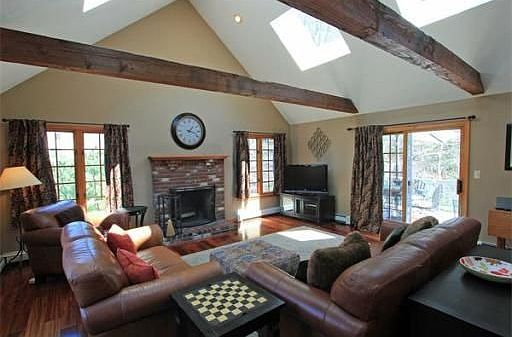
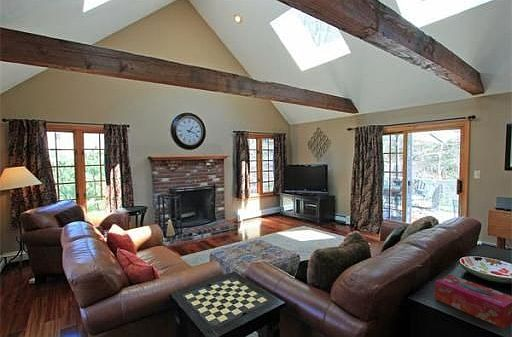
+ tissue box (473, 298)
